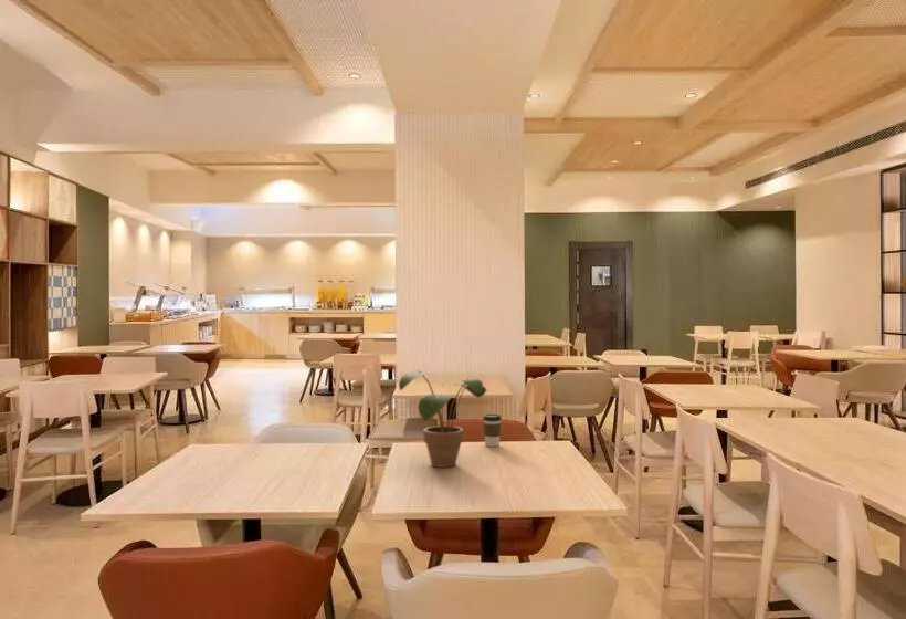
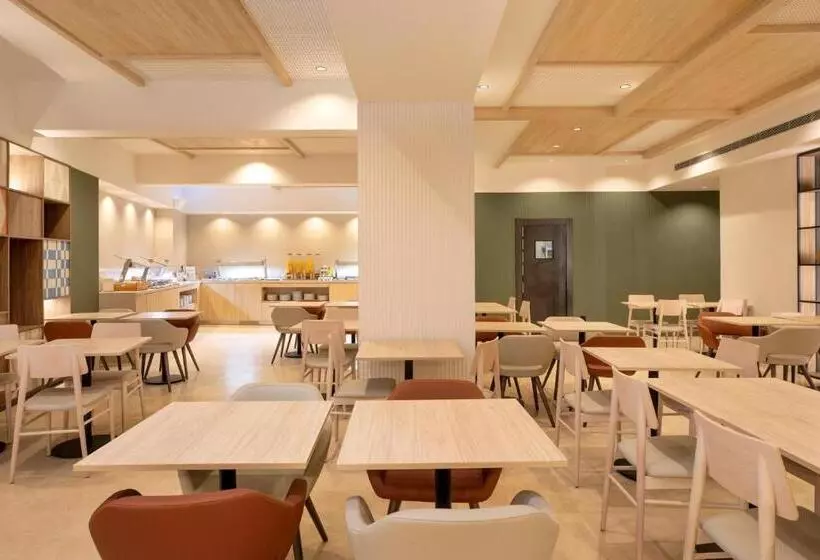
- potted plant (442, 416)
- coffee cup (492, 430)
